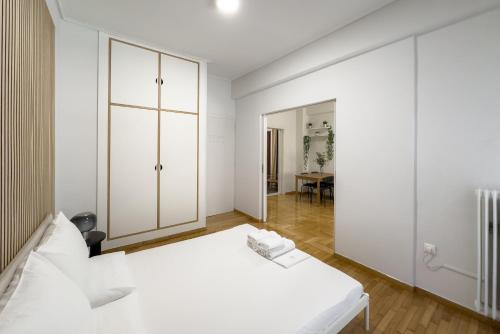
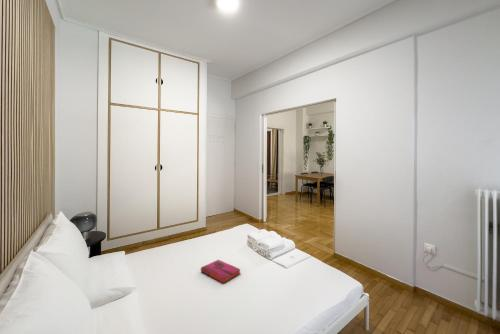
+ hardback book (220, 270)
